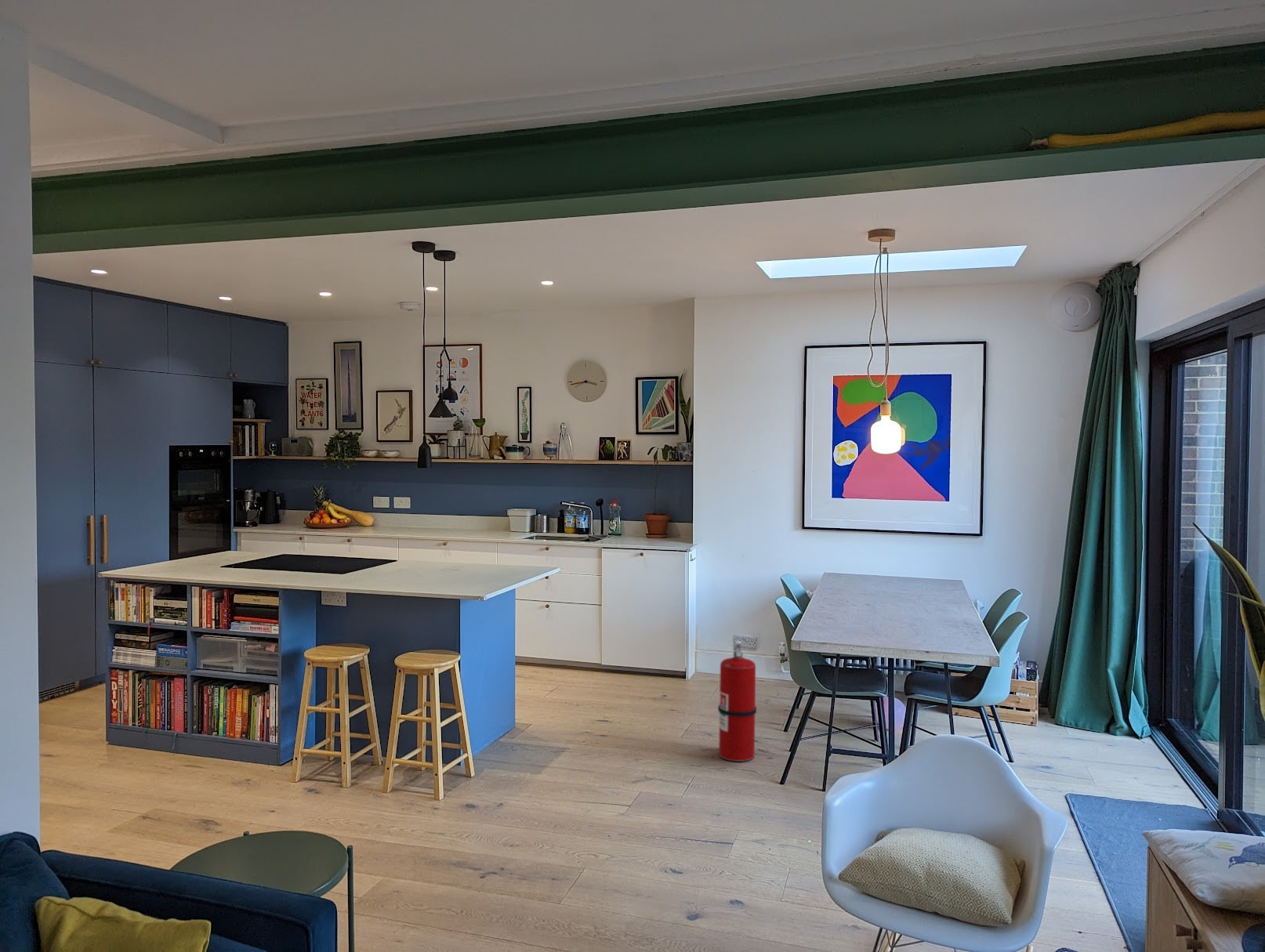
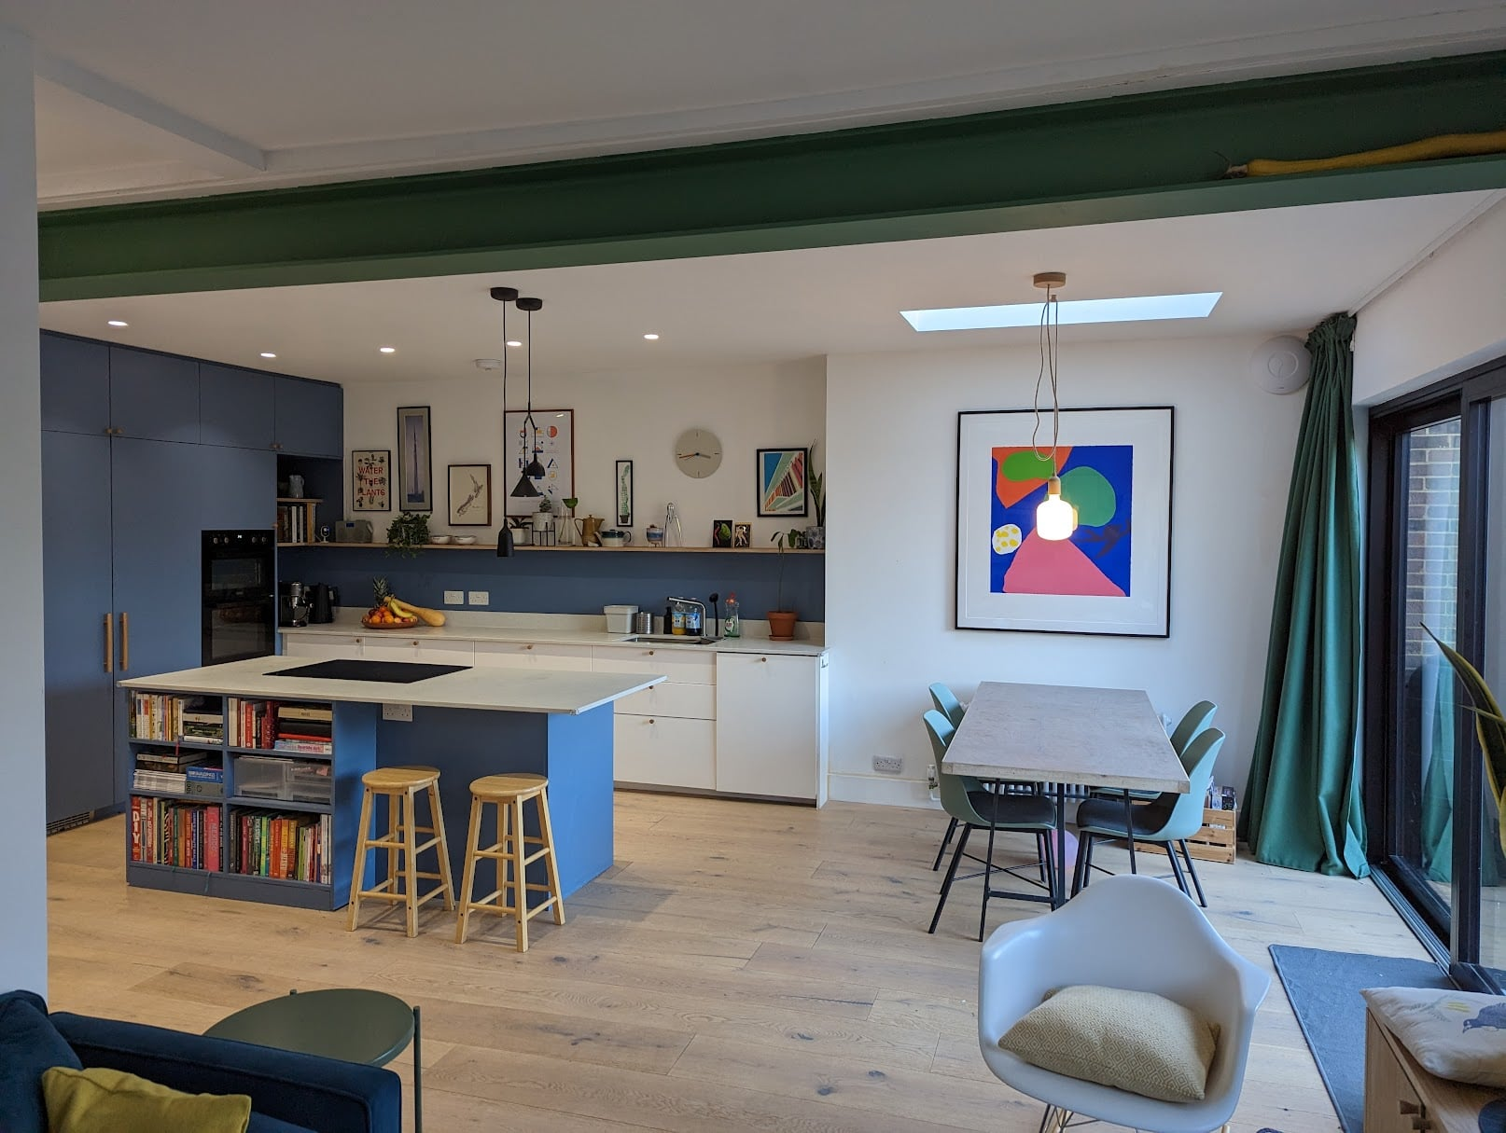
- fire extinguisher (737, 695)
